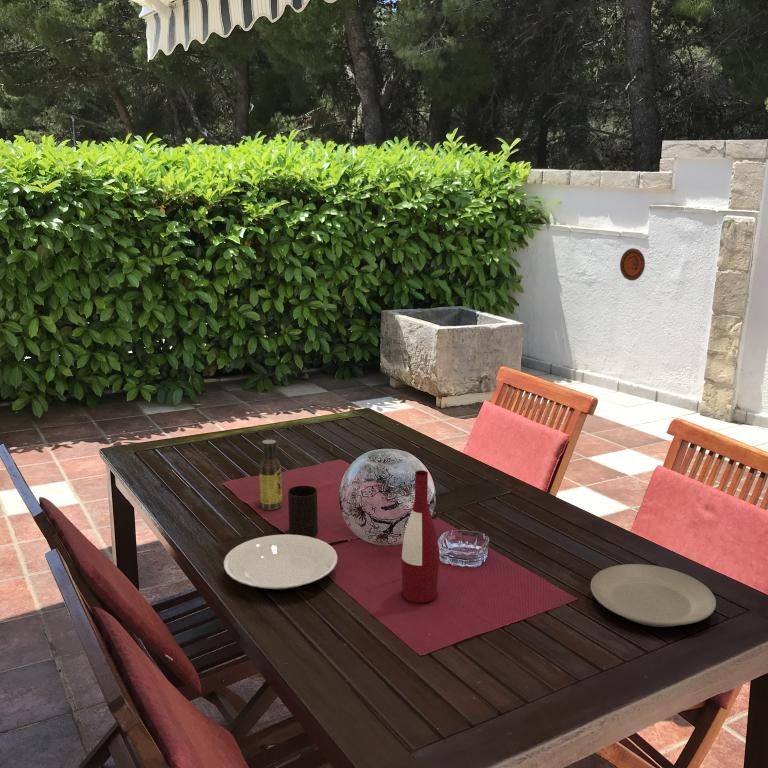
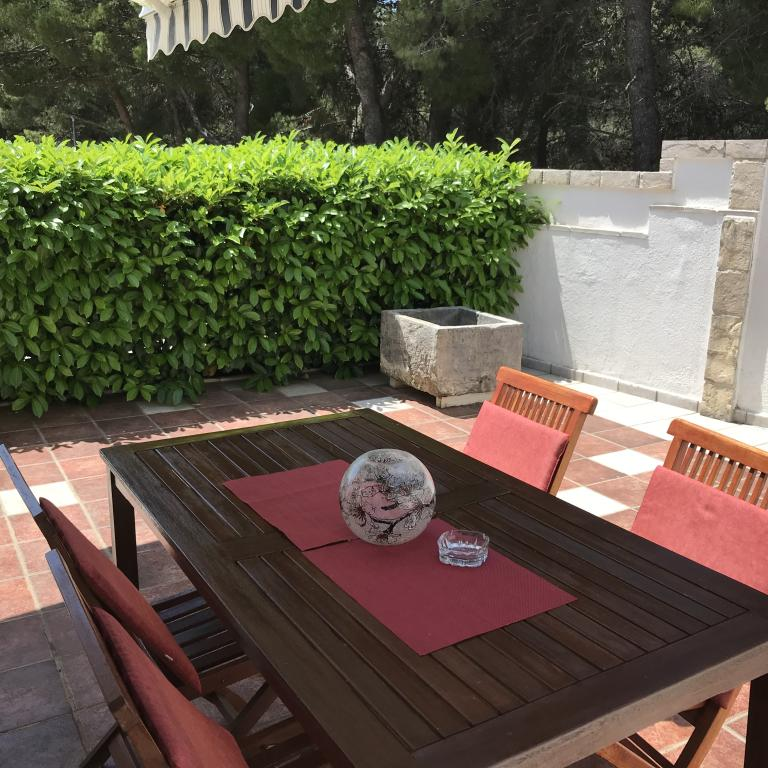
- plate (651, 598)
- sauce bottle (270, 474)
- cup (303, 511)
- plate (281, 566)
- decorative plate (632, 264)
- alcohol (420, 534)
